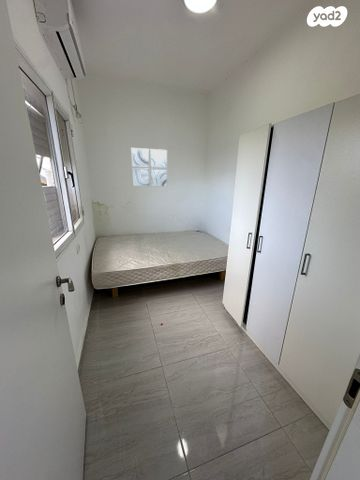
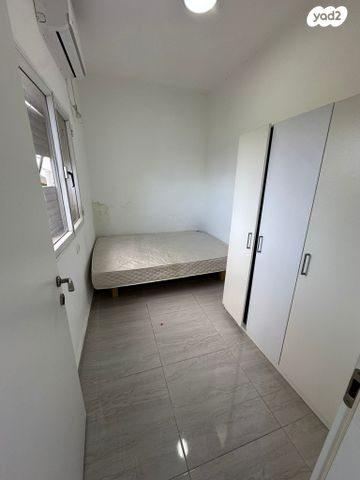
- wall art (149, 167)
